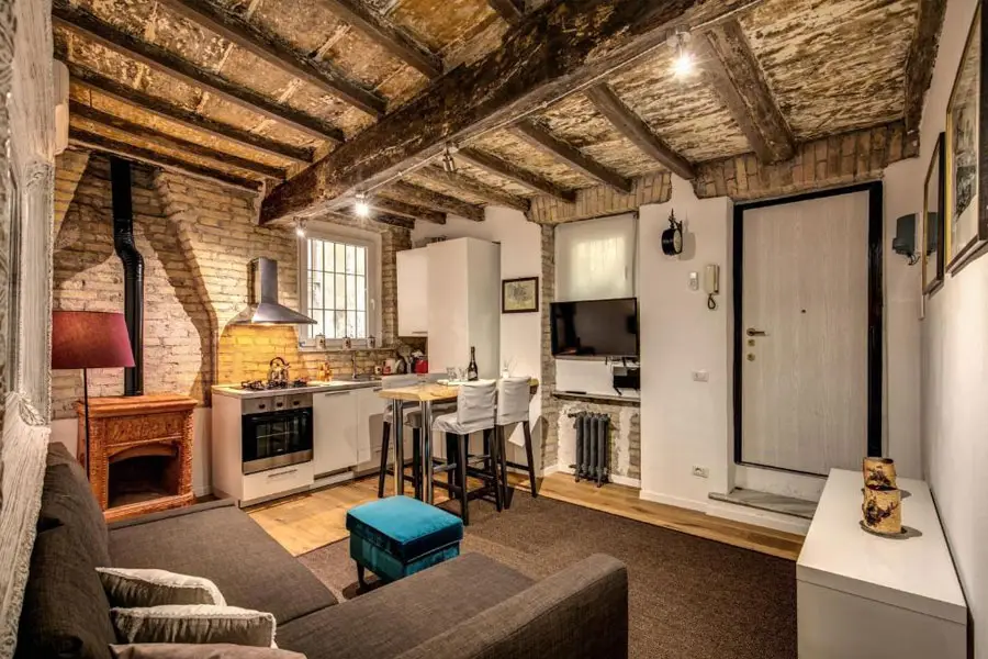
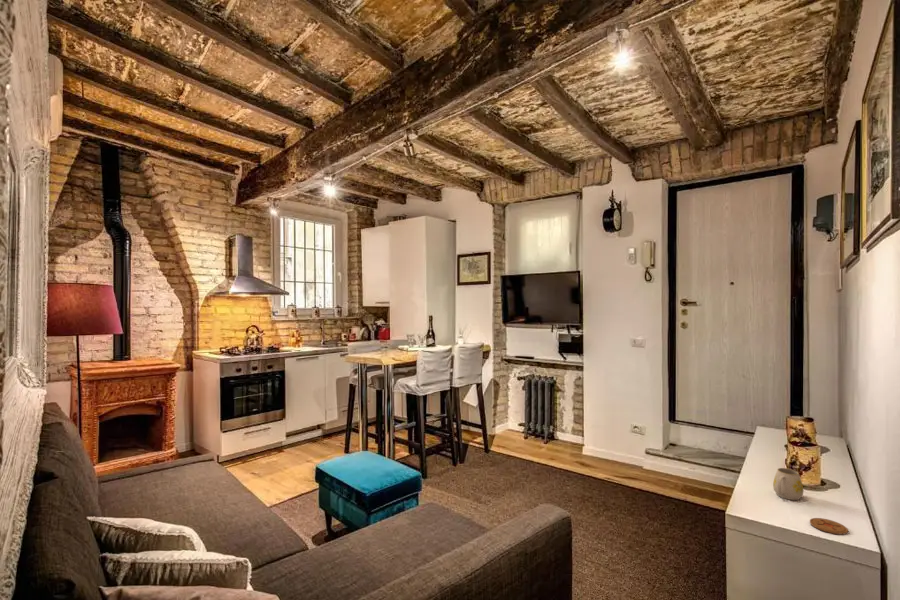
+ coaster (828, 525)
+ mug (786, 484)
